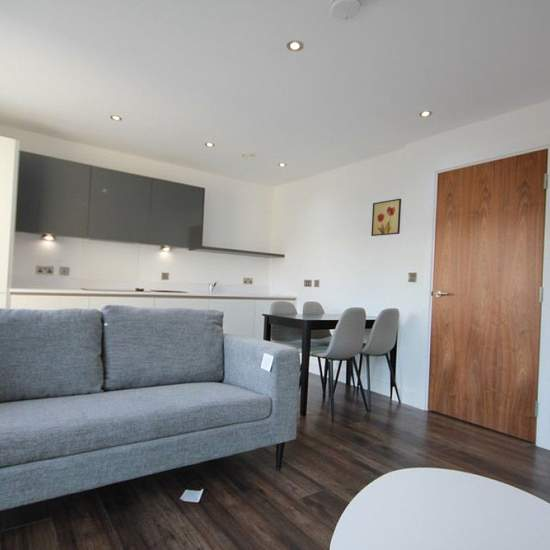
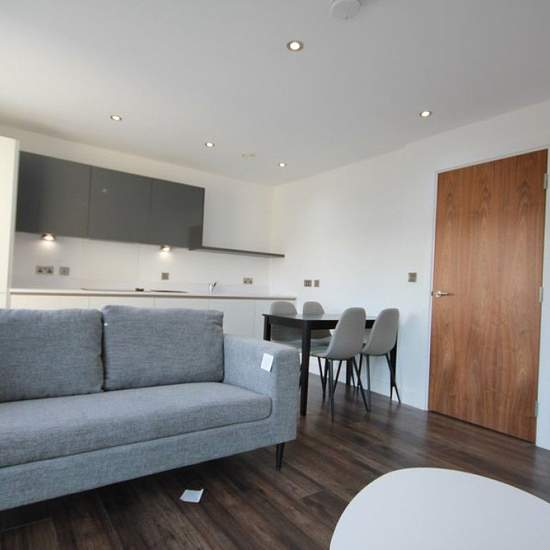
- wall art (386, 218)
